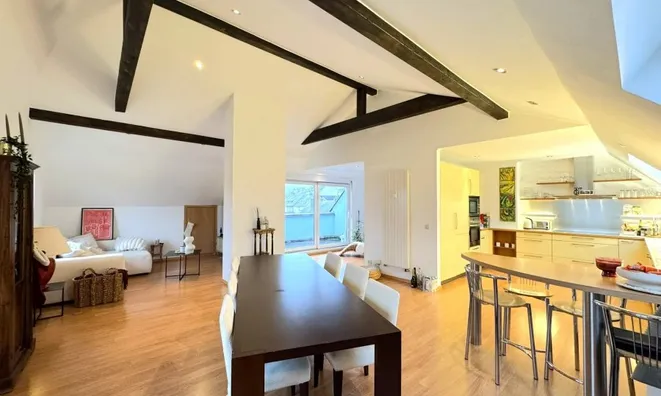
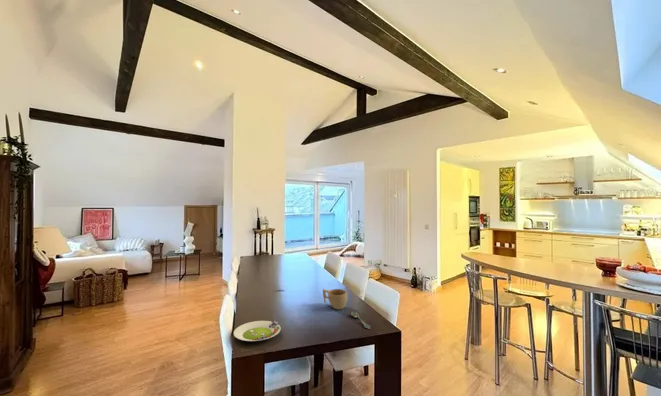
+ salad plate (257, 331)
+ cup (334, 298)
+ spoon (360, 319)
